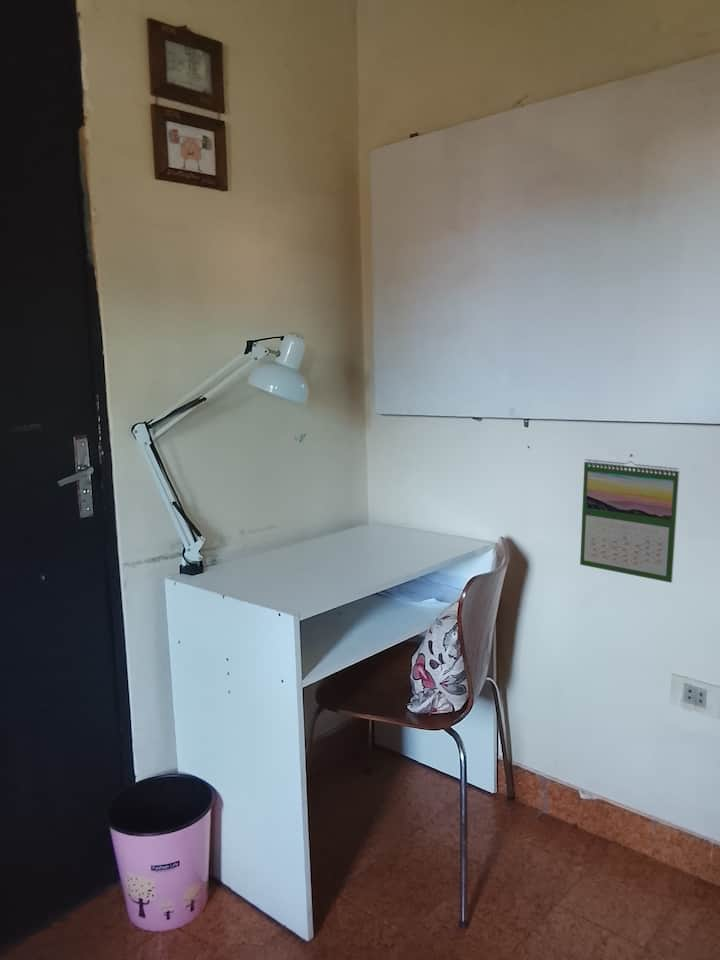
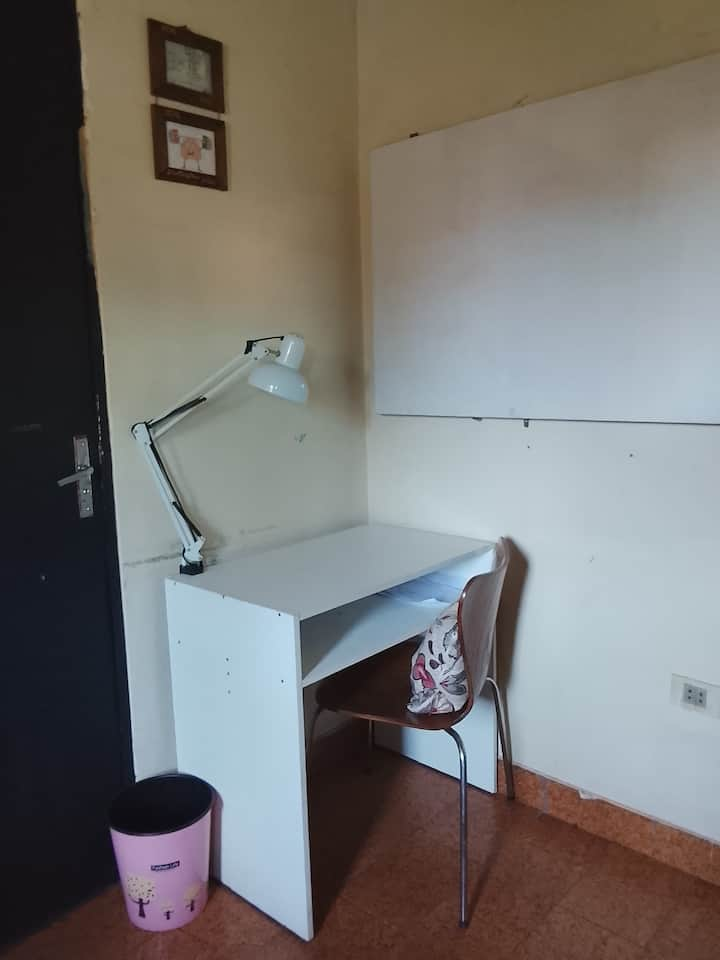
- calendar (627, 517)
